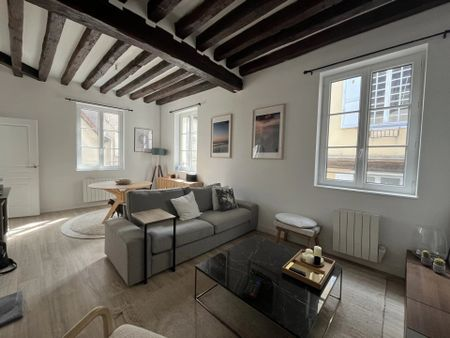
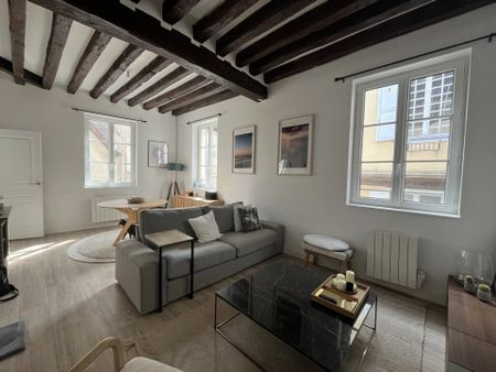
- remote control (252, 287)
